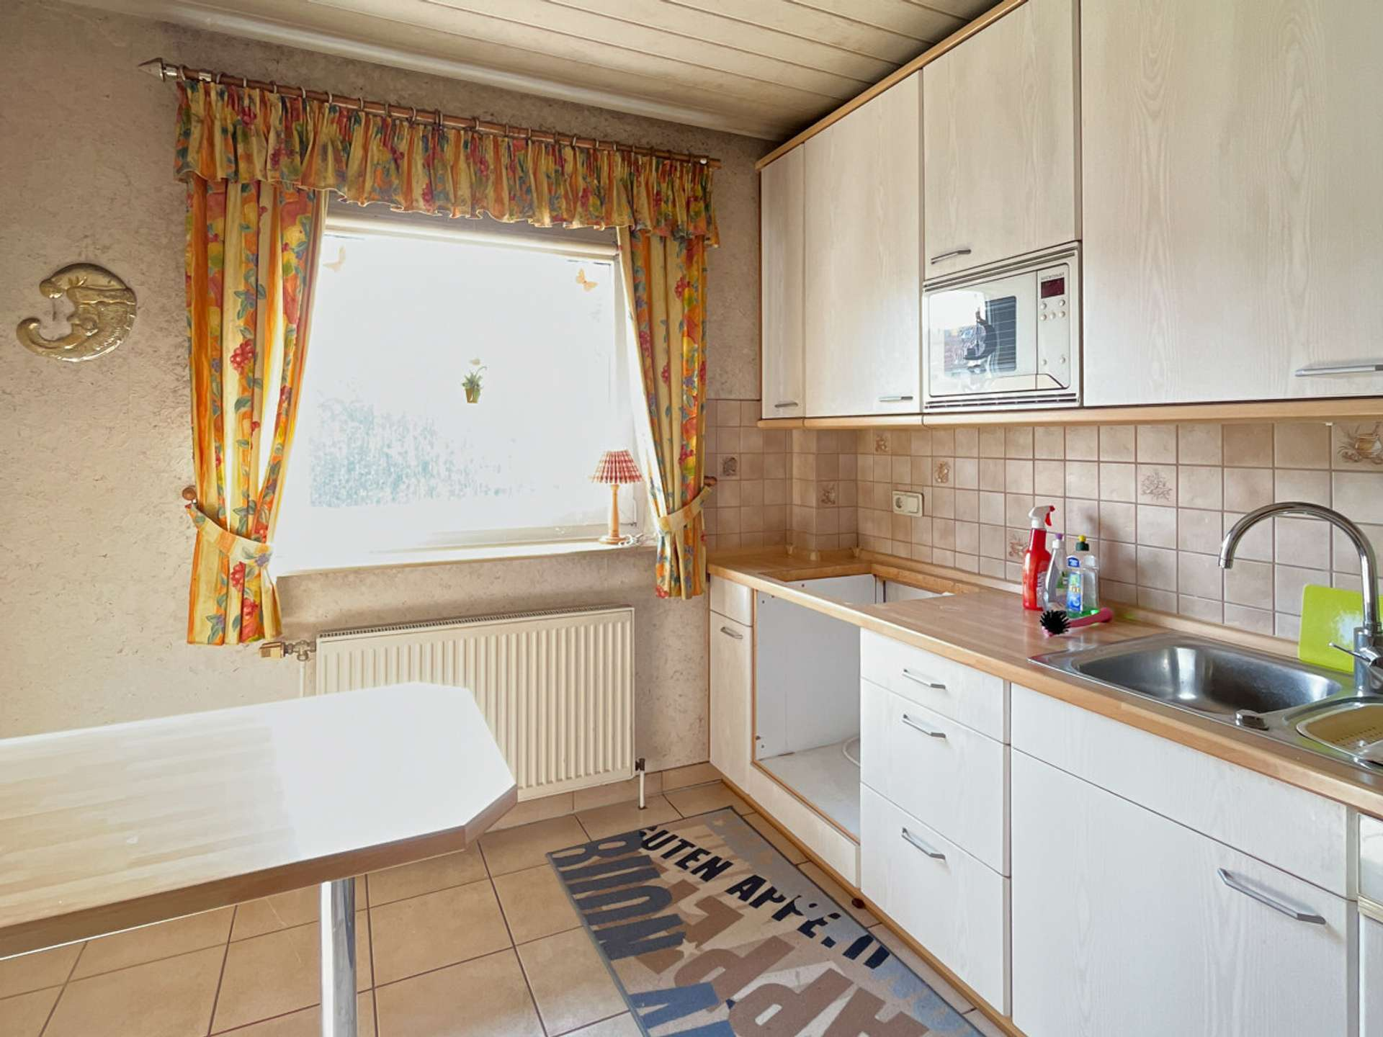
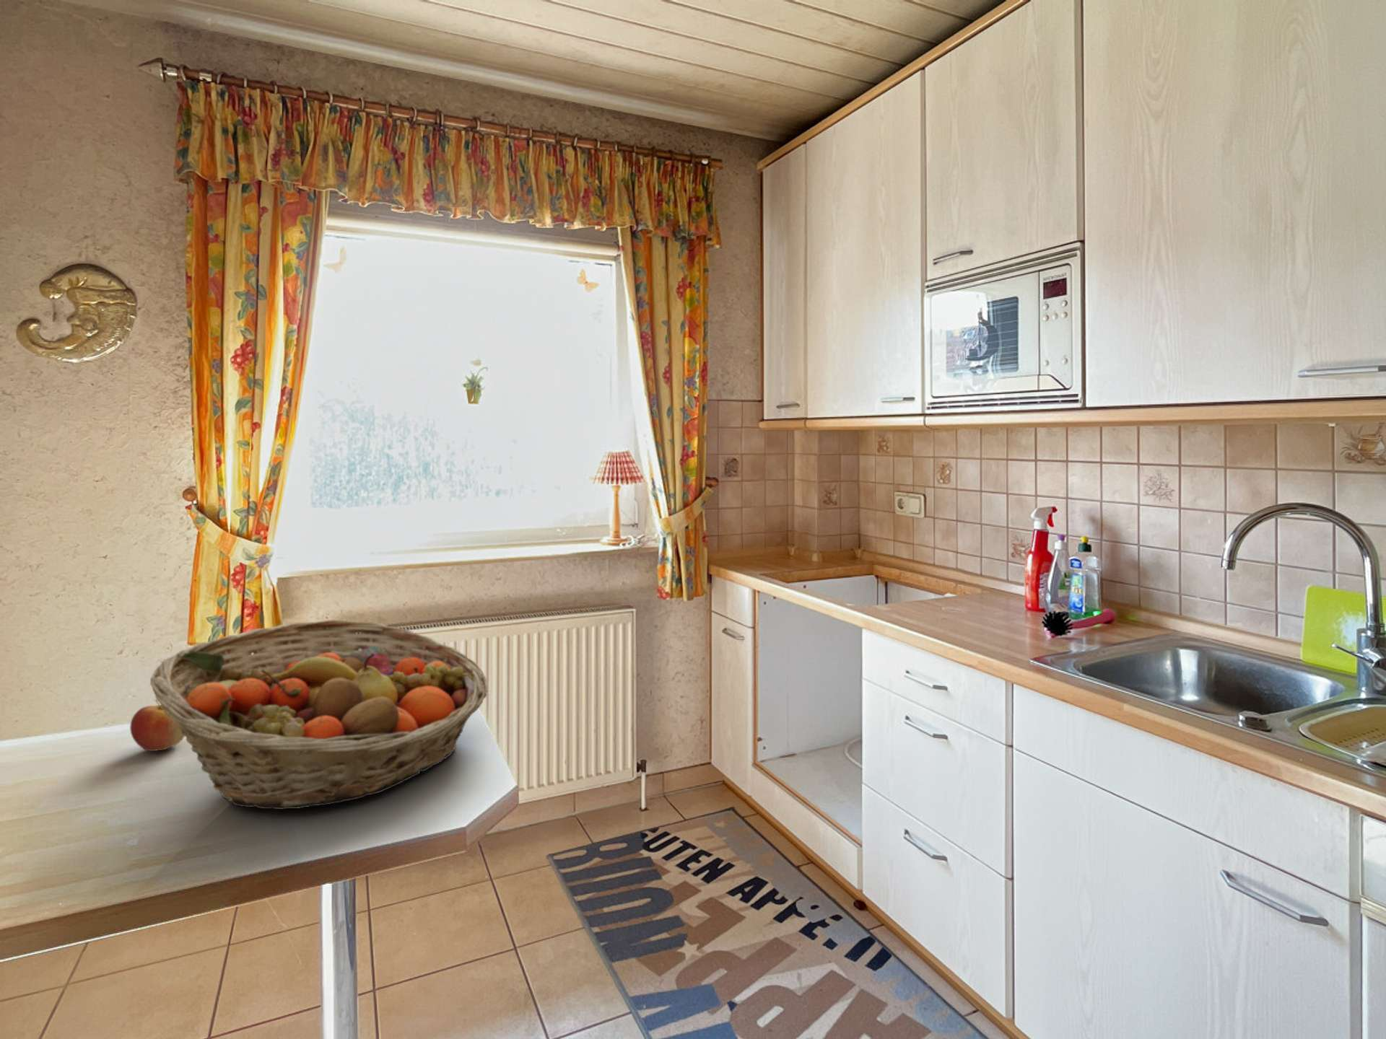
+ fruit basket (338, 700)
+ apple (160, 724)
